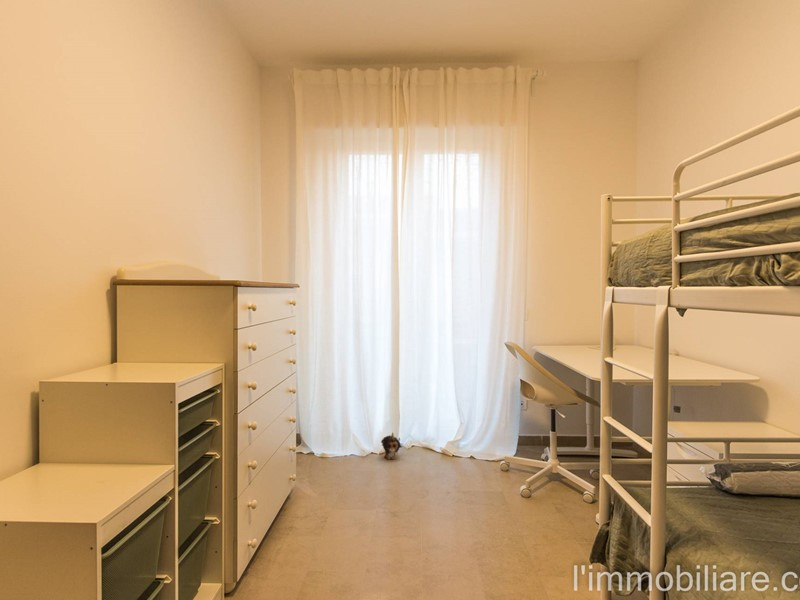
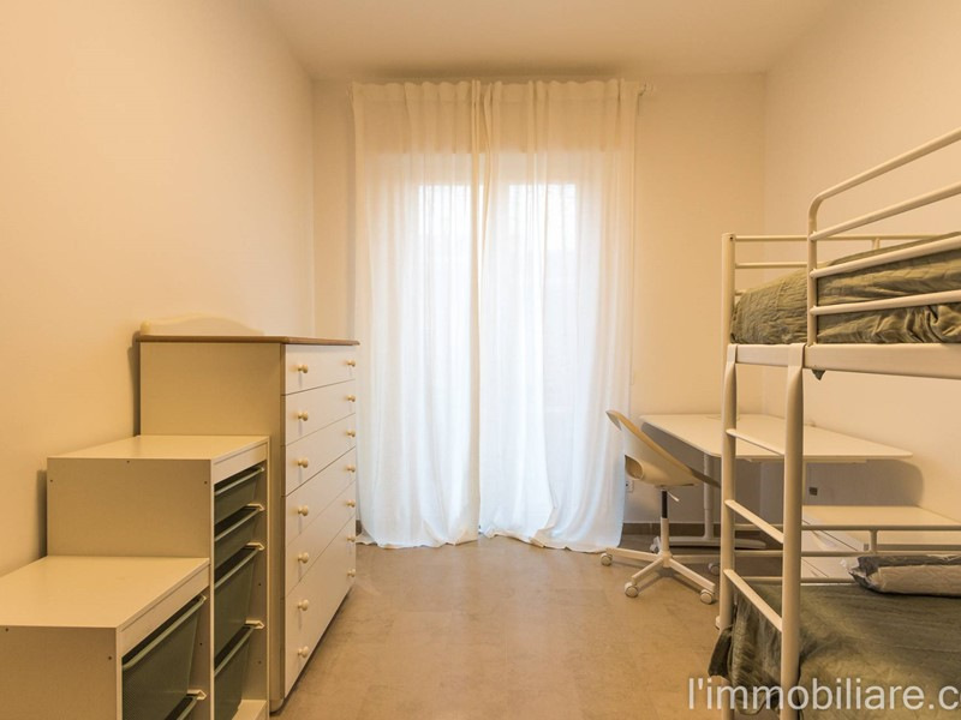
- plush toy (392, 444)
